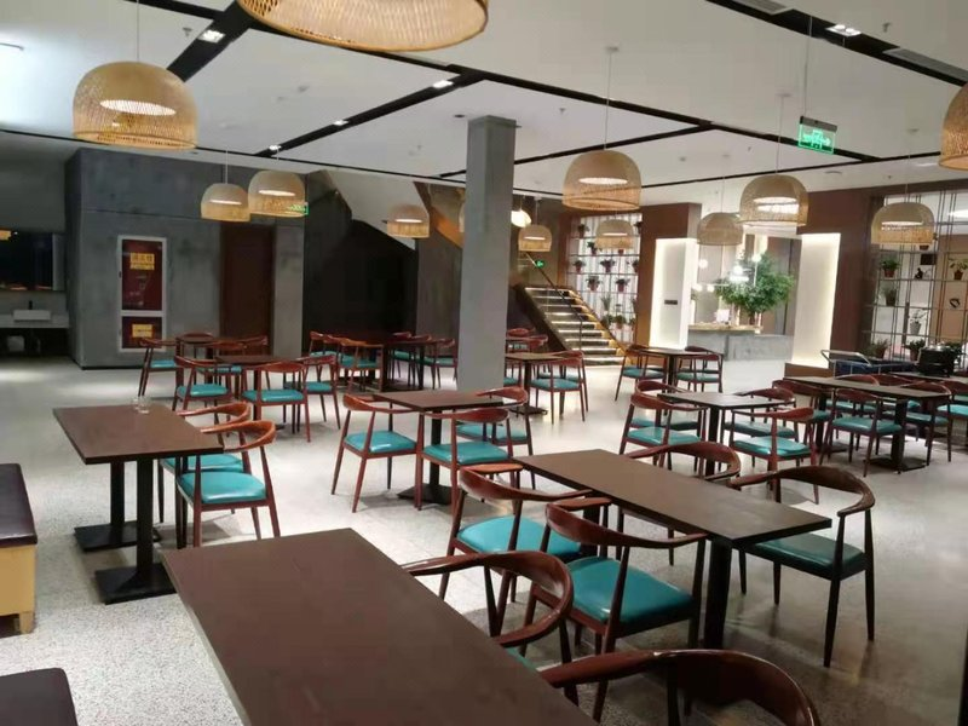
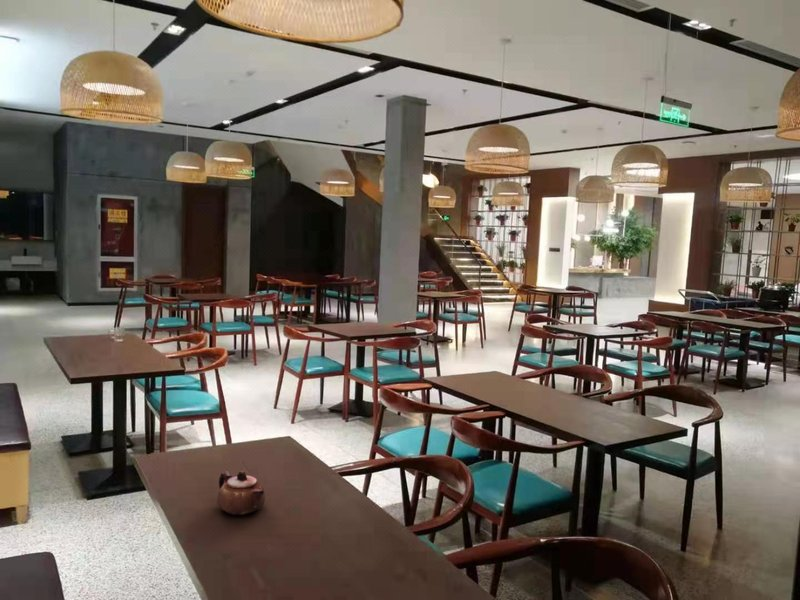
+ teapot (241, 488)
